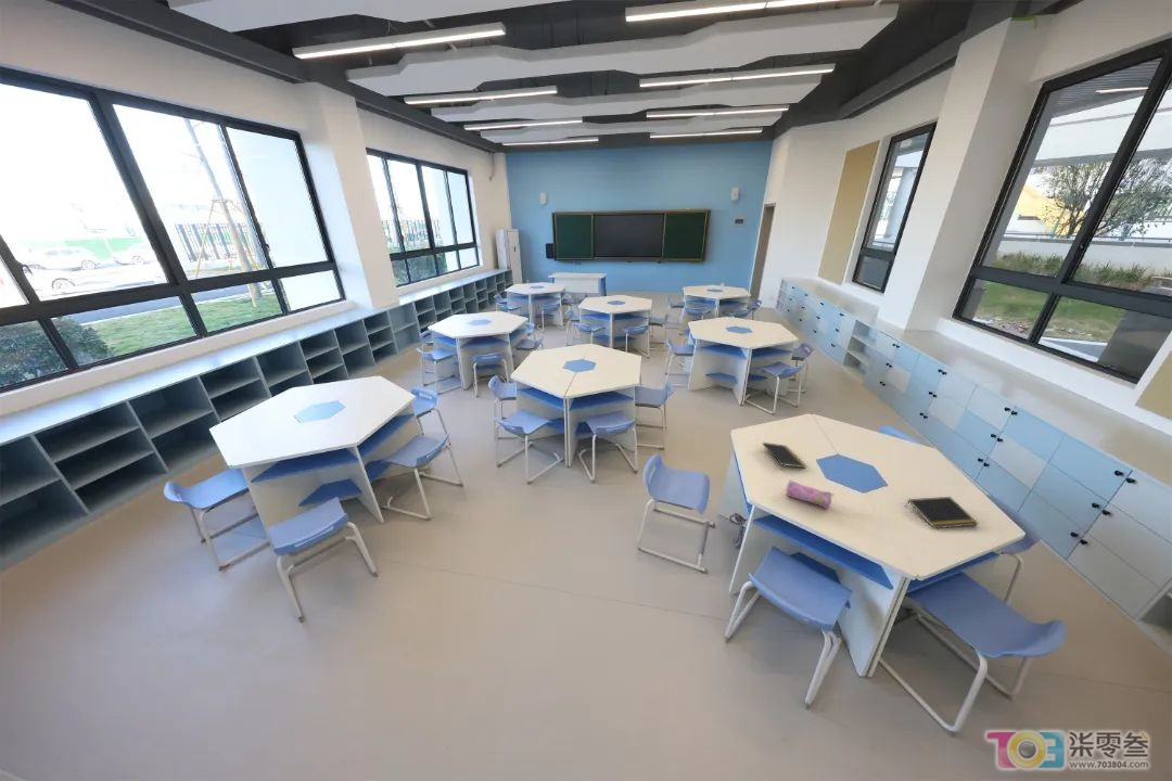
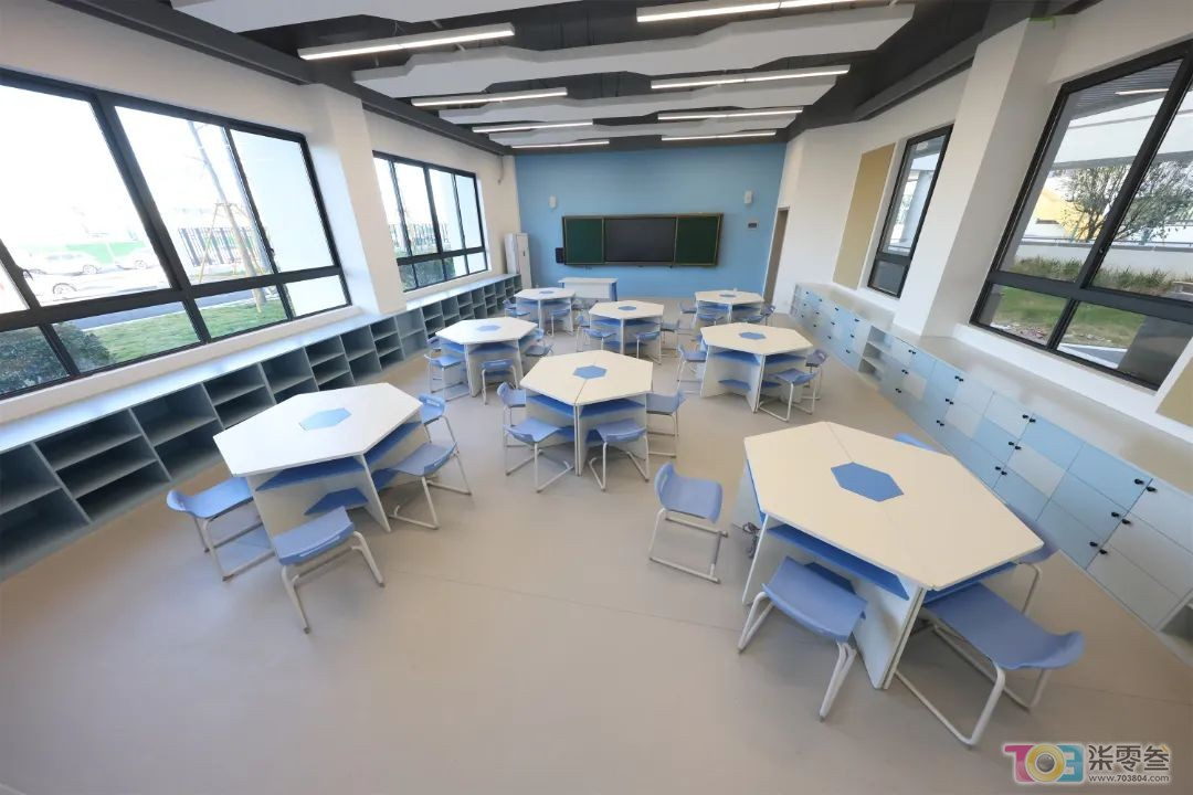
- notepad (784, 454)
- notepad (942, 512)
- pencil case (808, 494)
